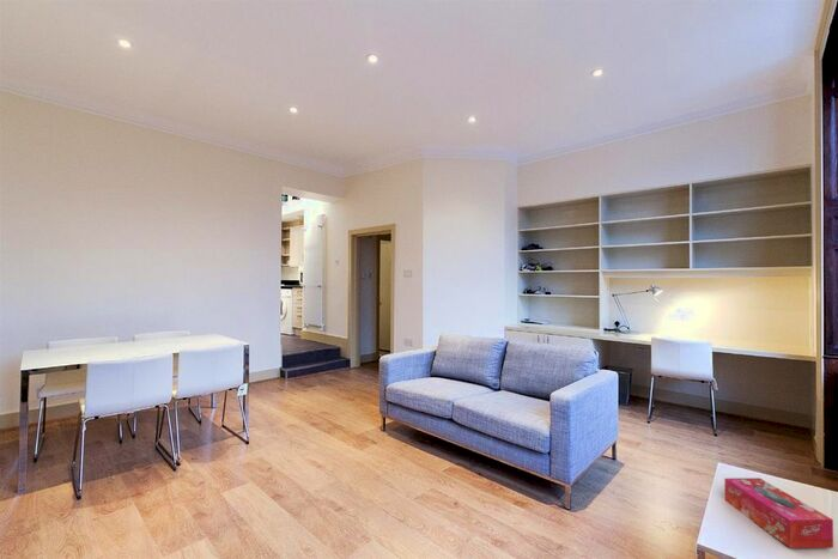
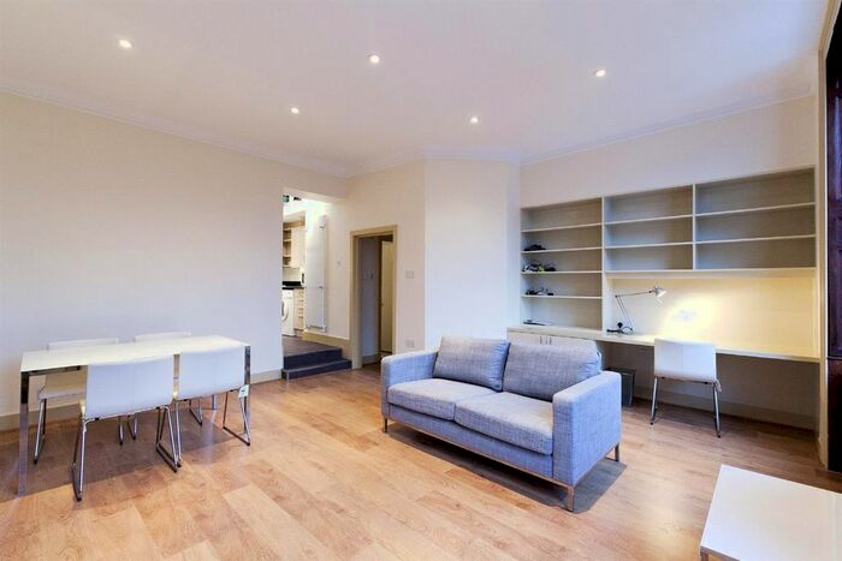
- tissue box (773, 509)
